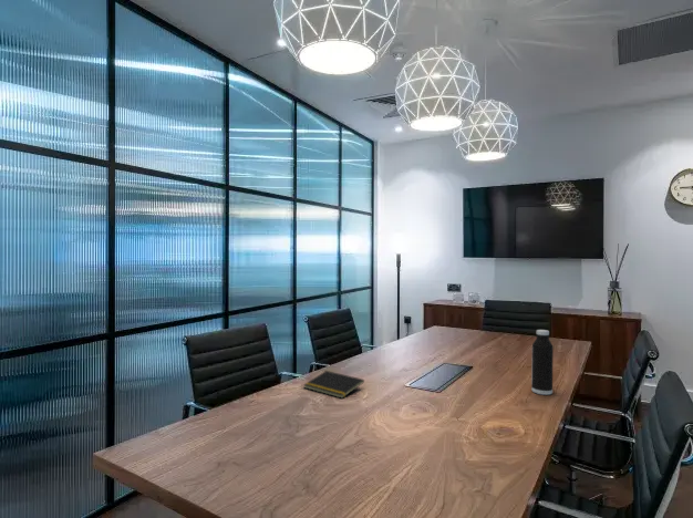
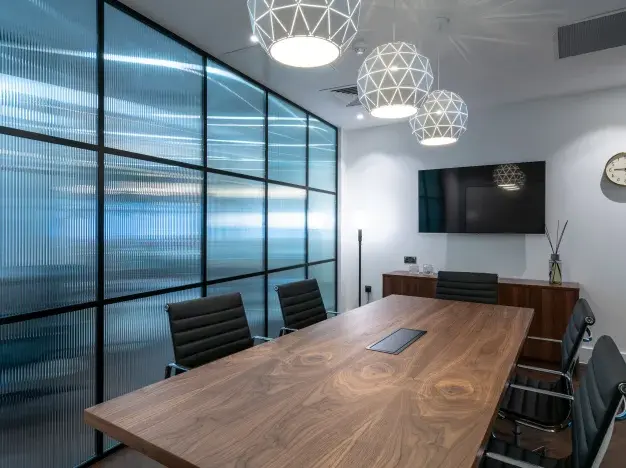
- water bottle (541, 361)
- notepad (333, 383)
